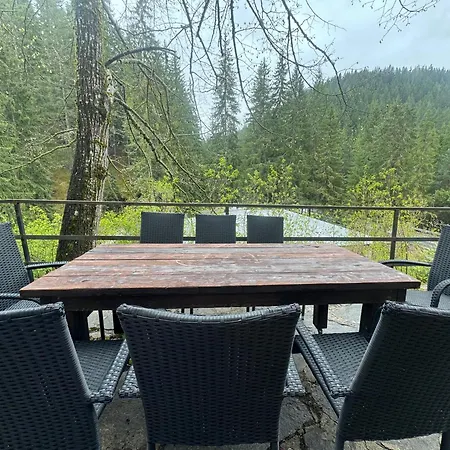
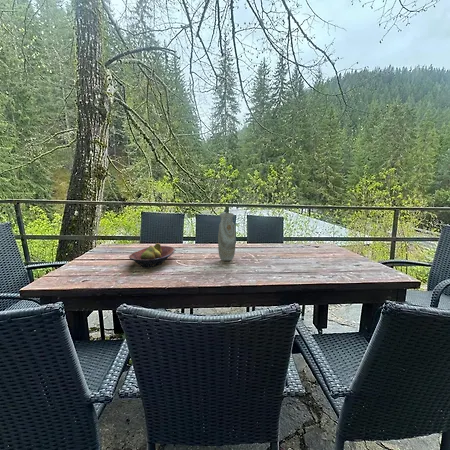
+ vase (226, 236)
+ fruit bowl (153, 253)
